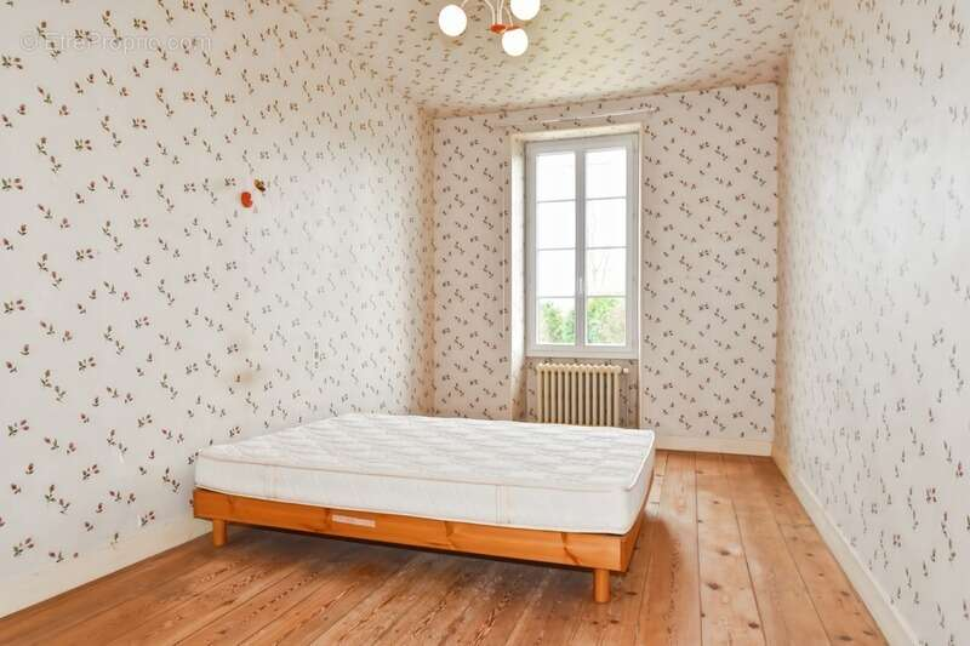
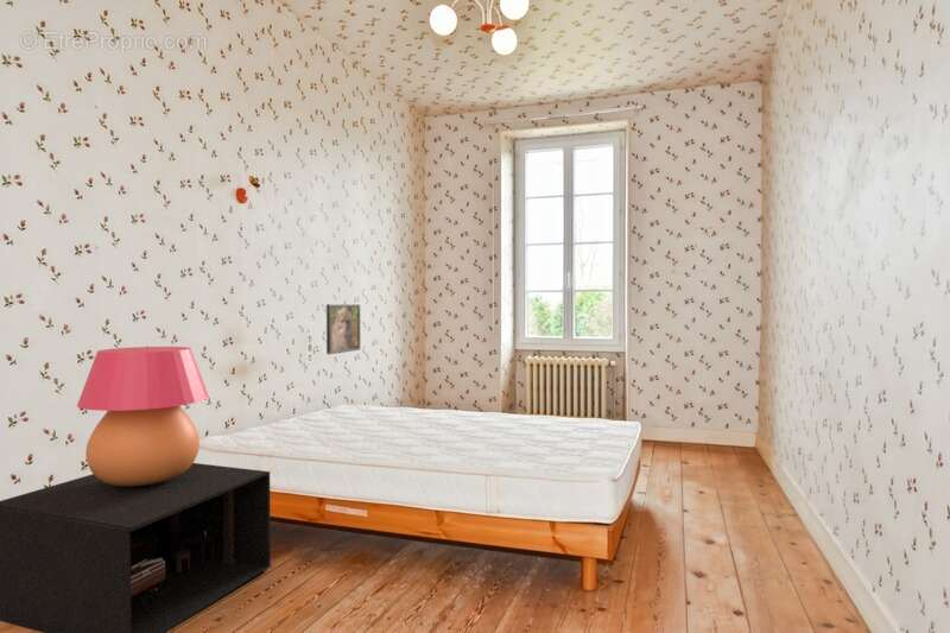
+ nightstand (140, 538)
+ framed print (343, 328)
+ table lamp (146, 414)
